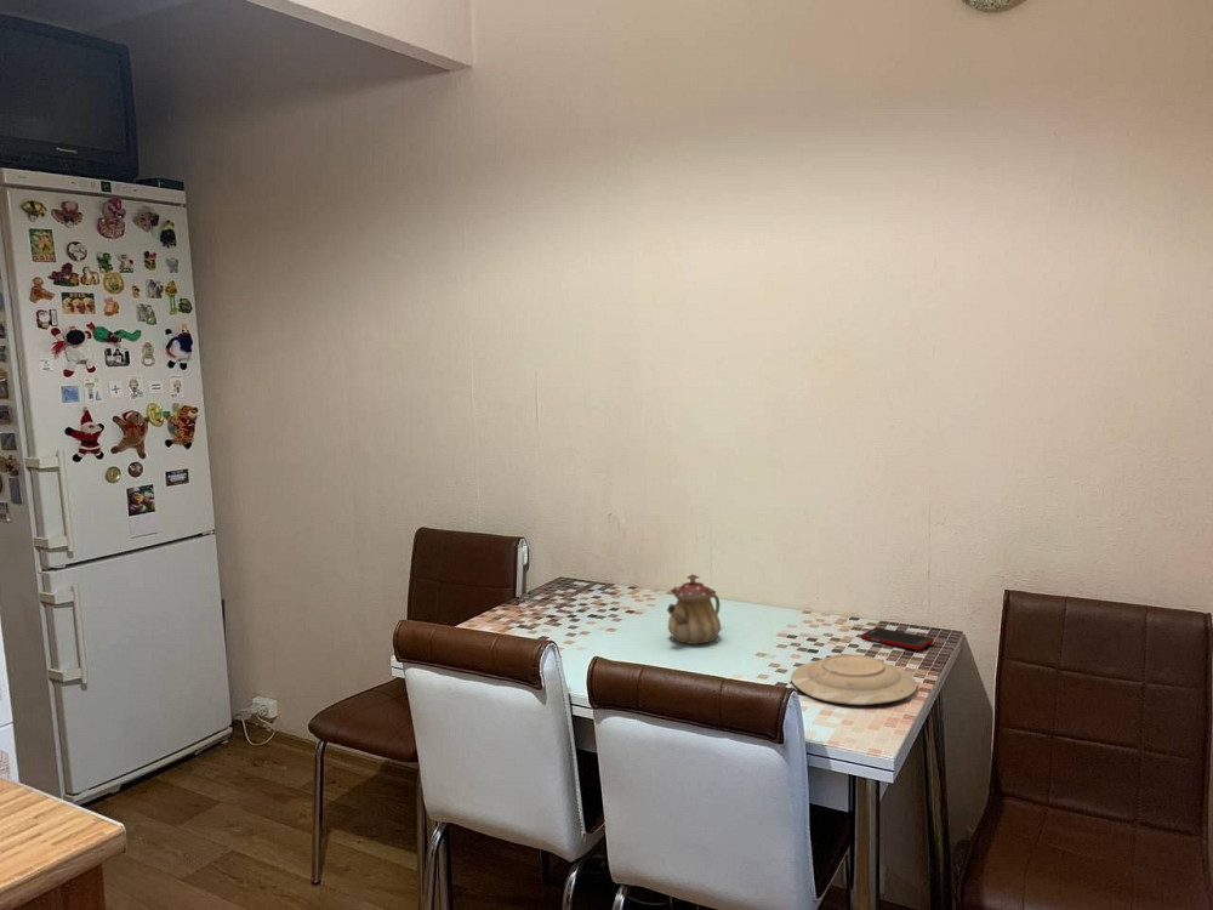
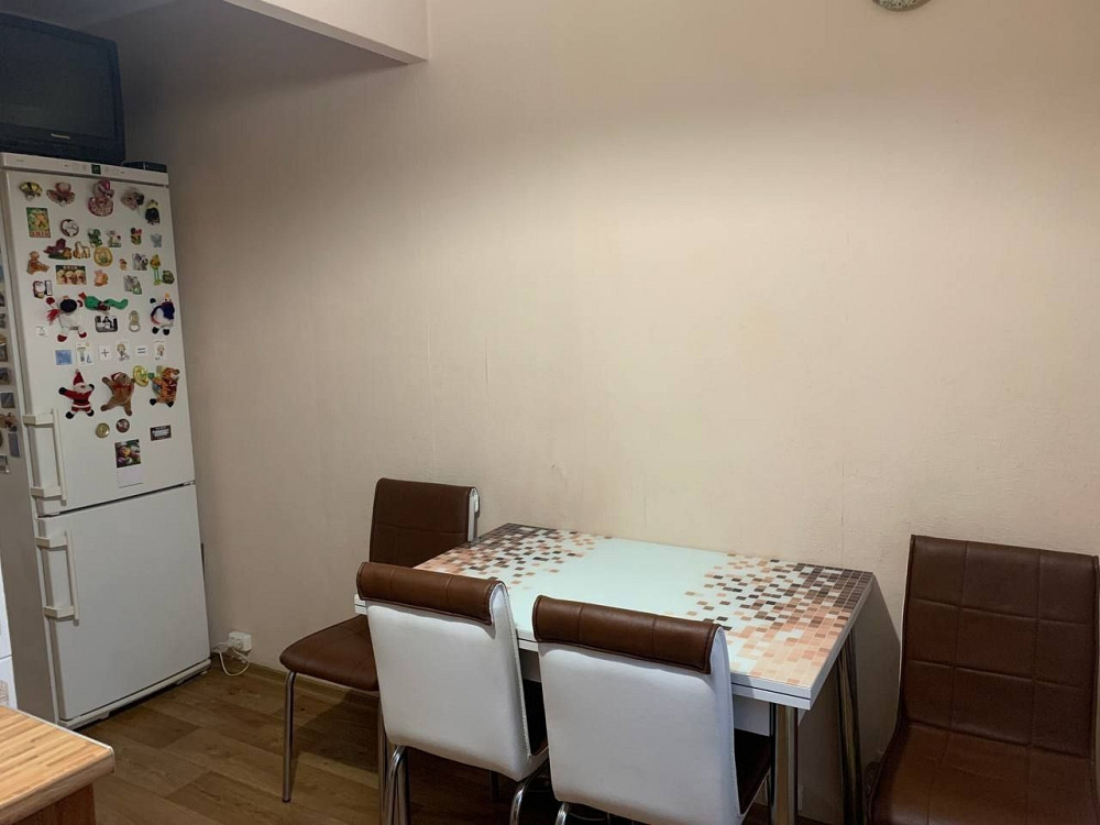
- cell phone (896, 638)
- teapot (695, 604)
- plate (853, 672)
